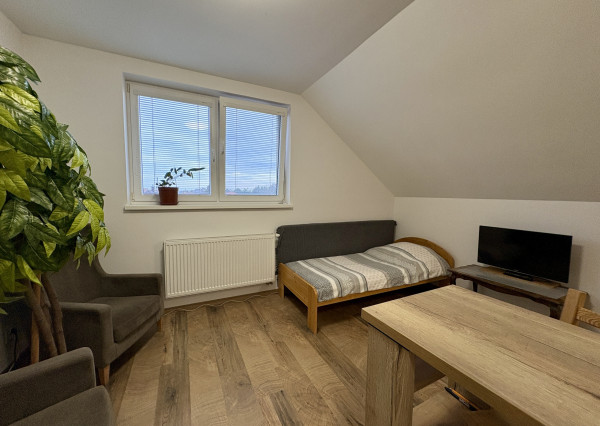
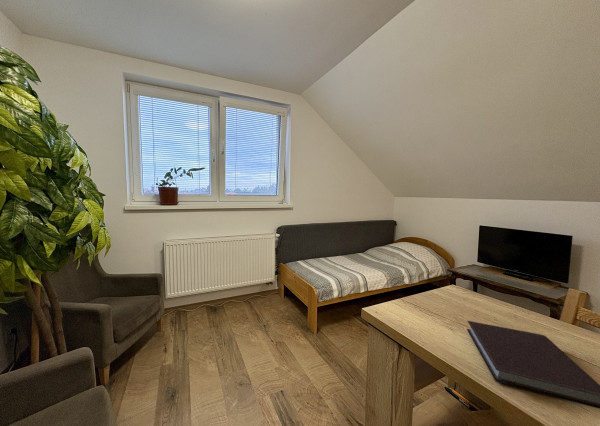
+ notebook (523, 355)
